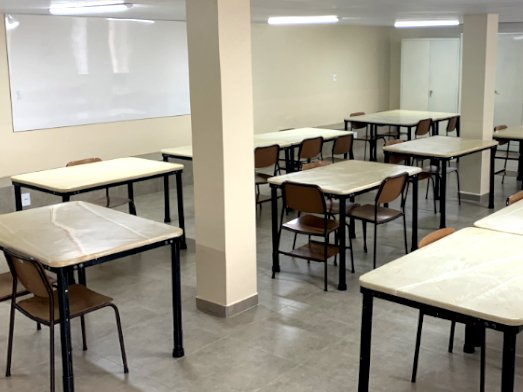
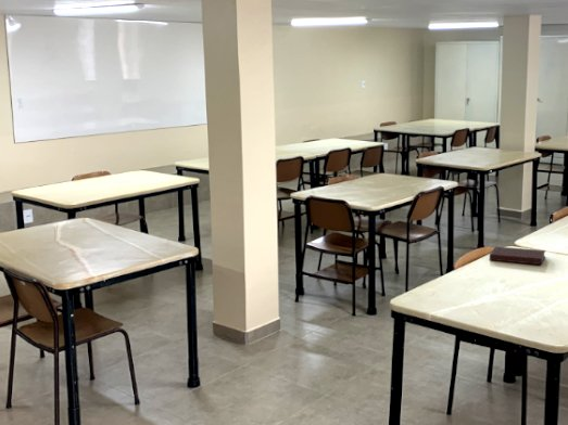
+ notebook (517, 255)
